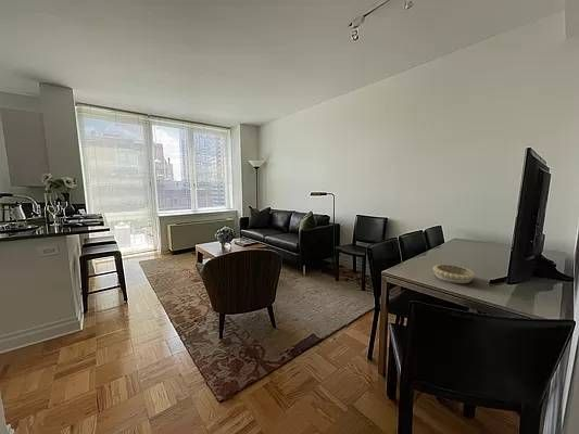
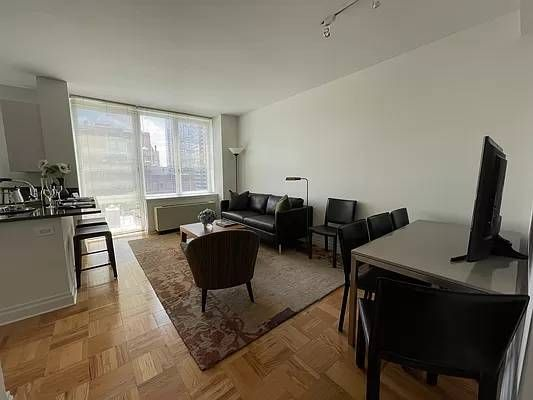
- decorative bowl (452, 273)
